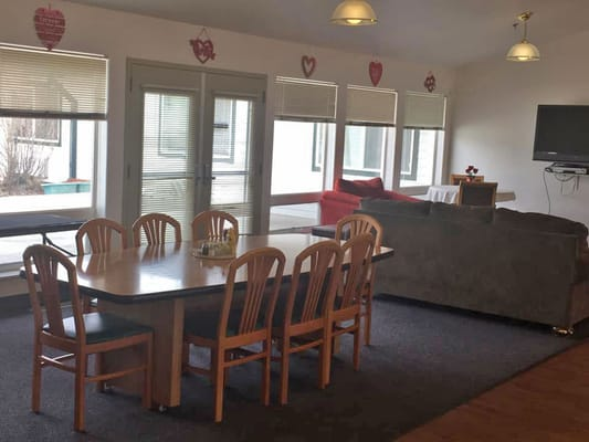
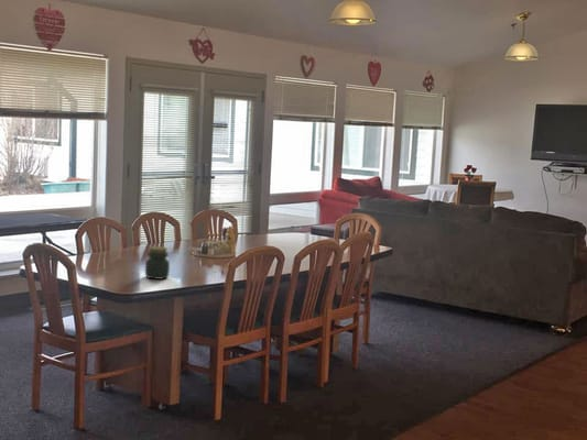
+ jar (157, 262)
